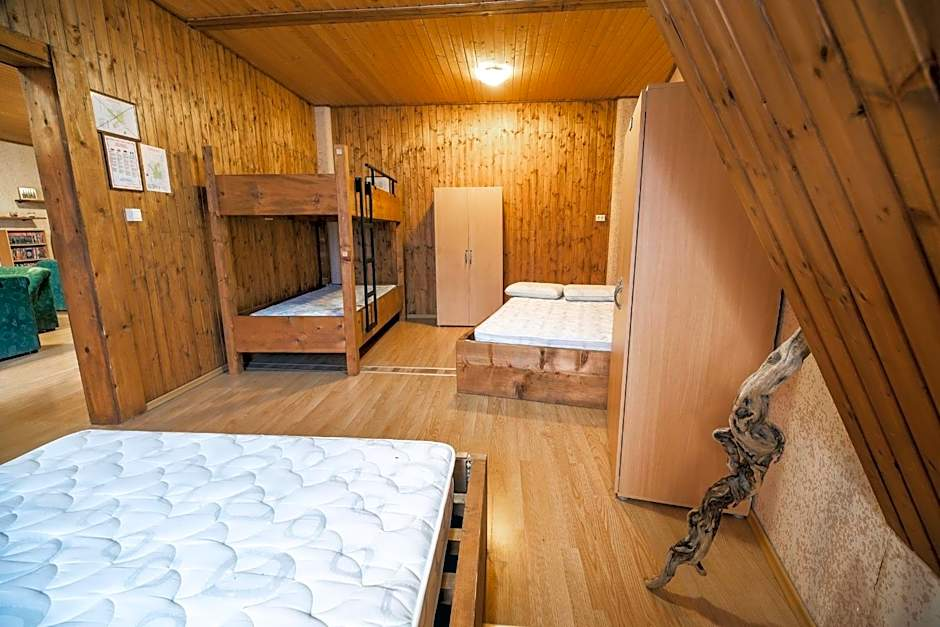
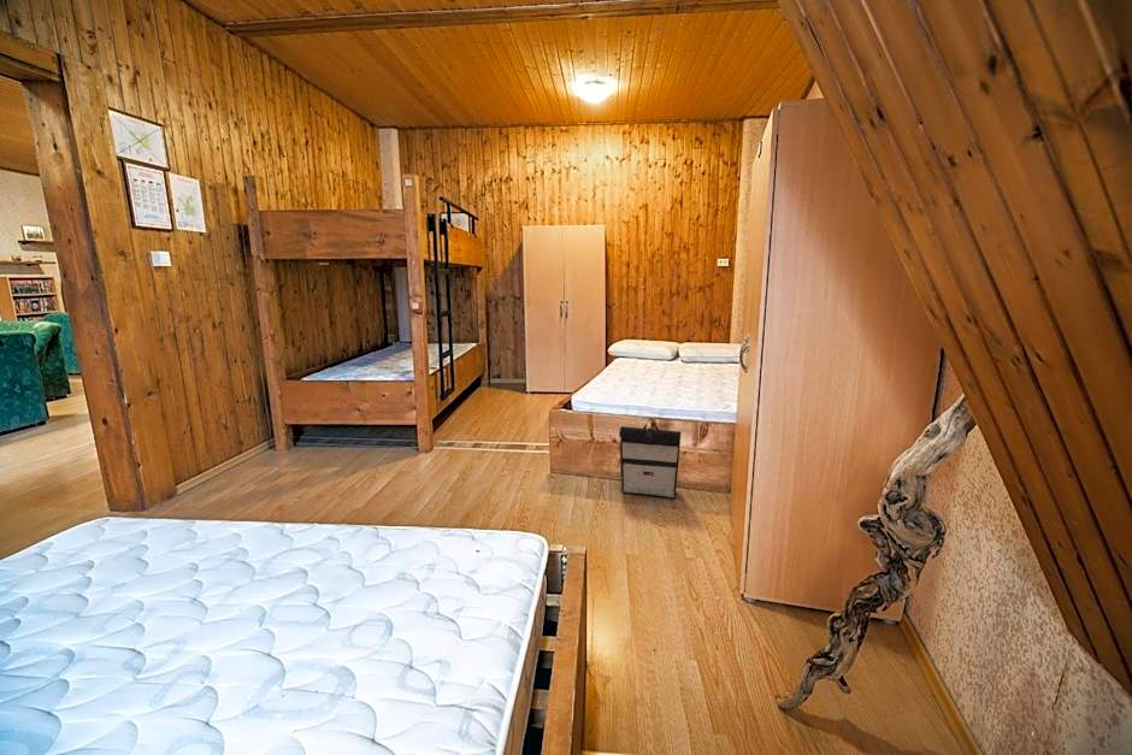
+ backpack (649, 456)
